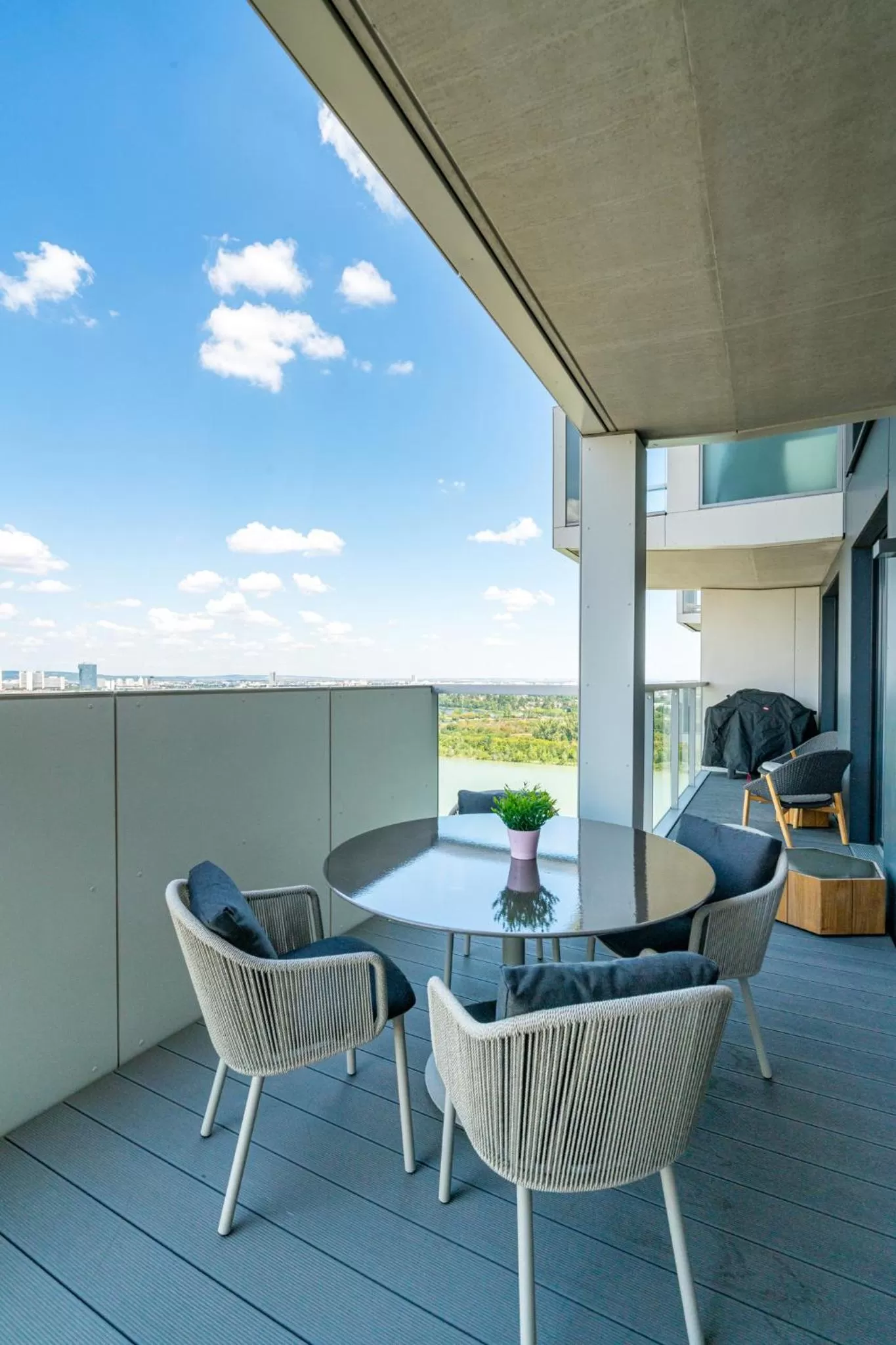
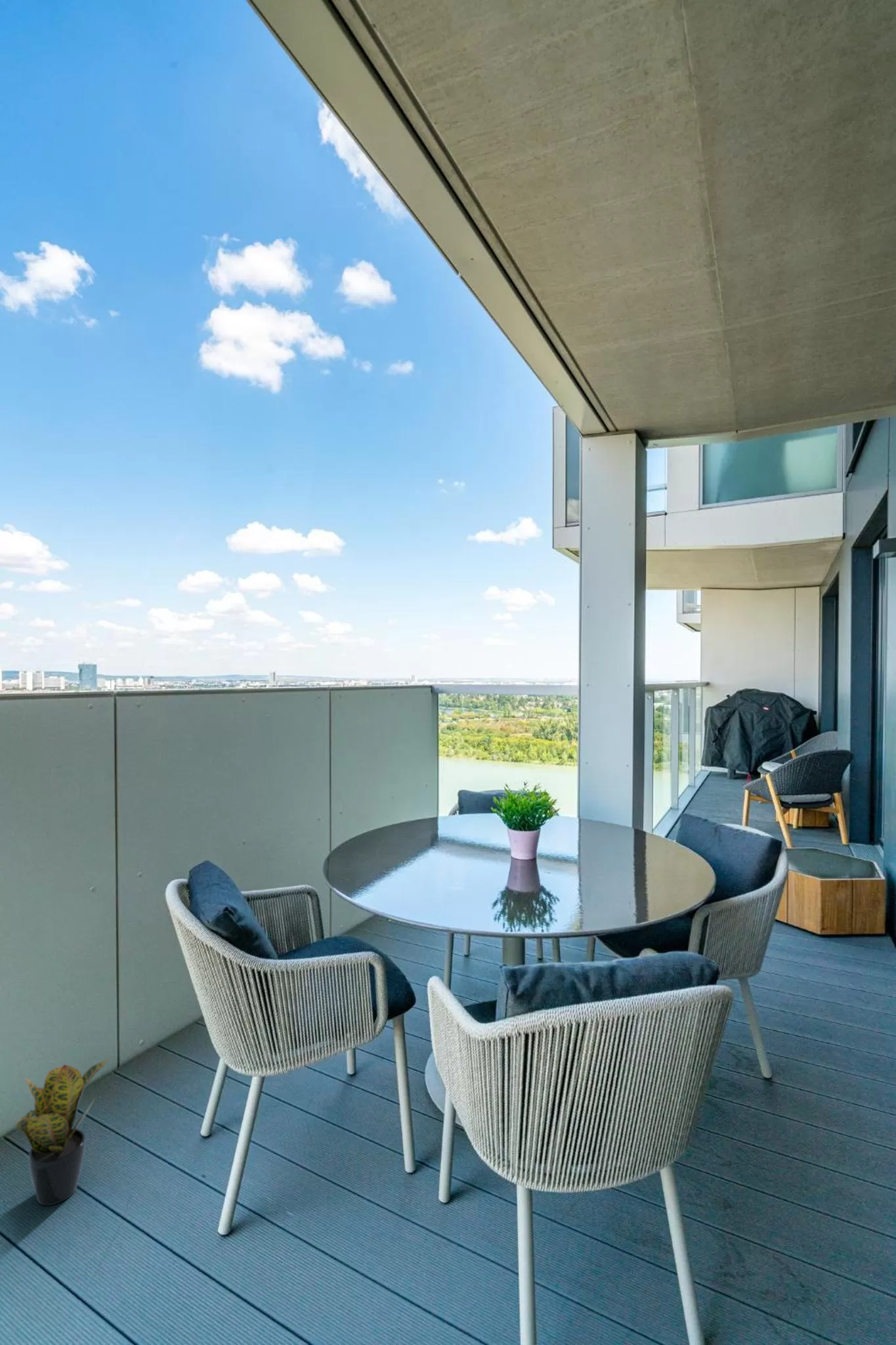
+ potted plant (57, 1121)
